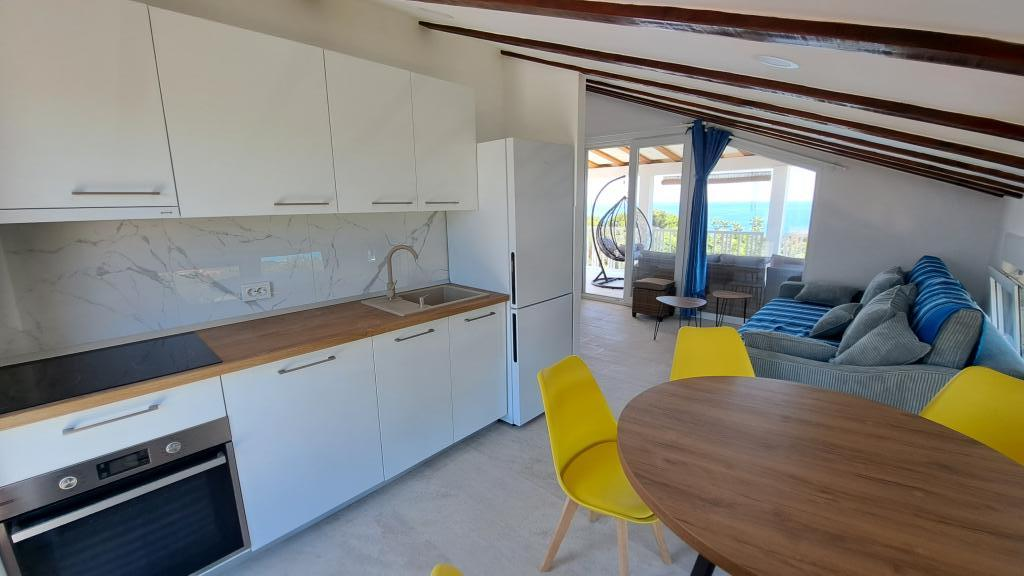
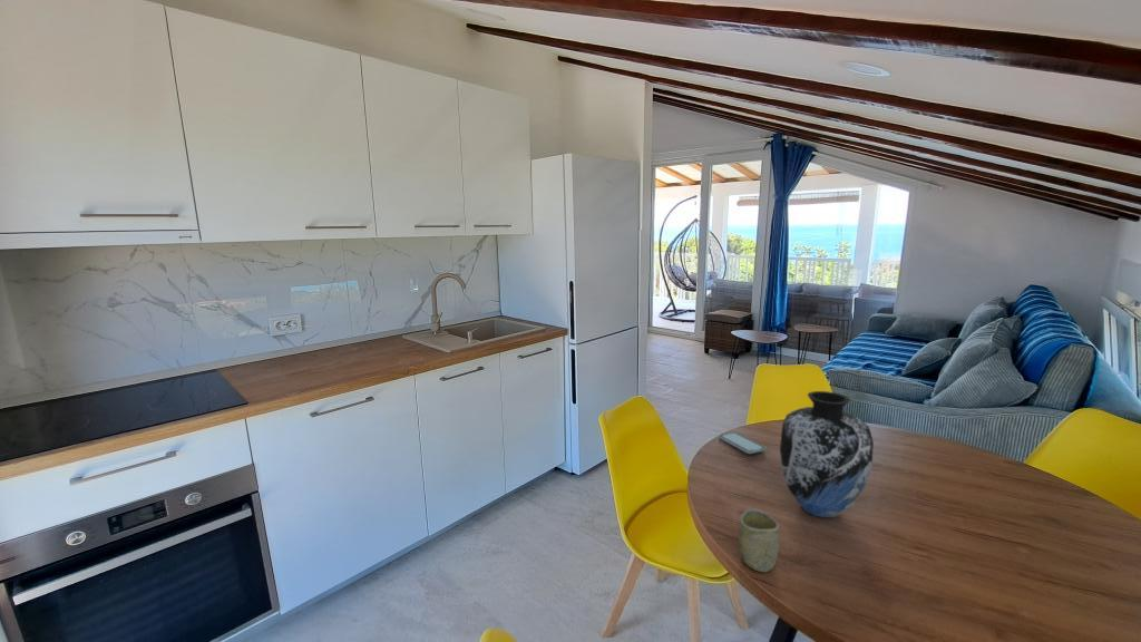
+ cup (758, 539)
+ vase (823, 454)
+ smartphone (741, 442)
